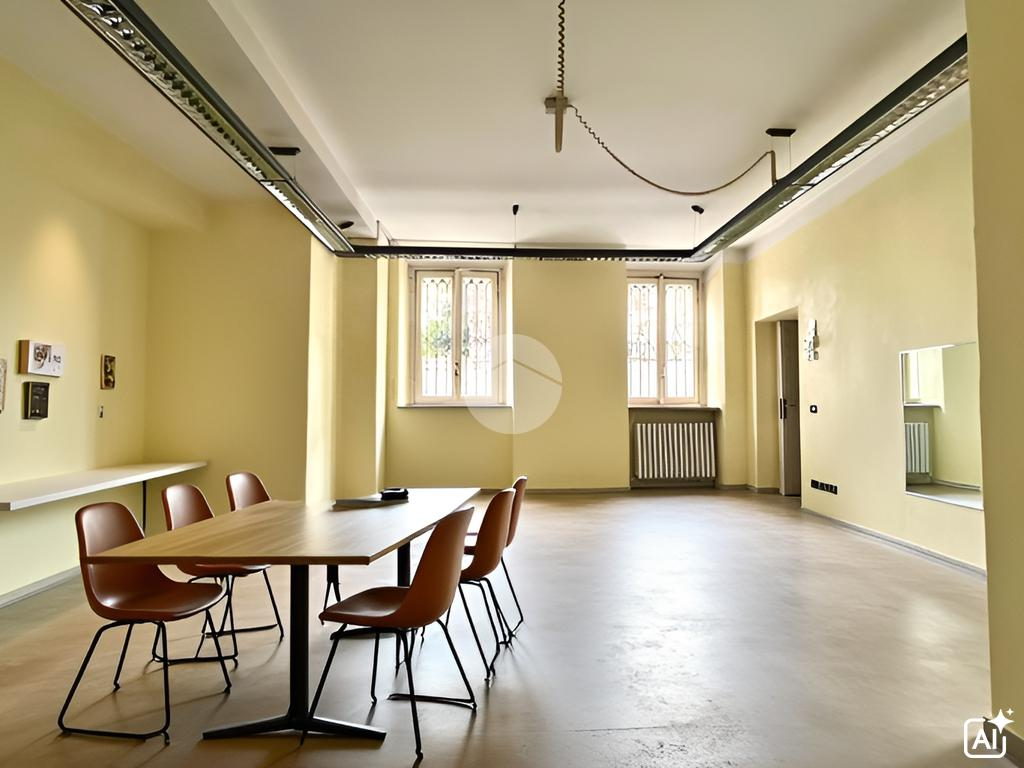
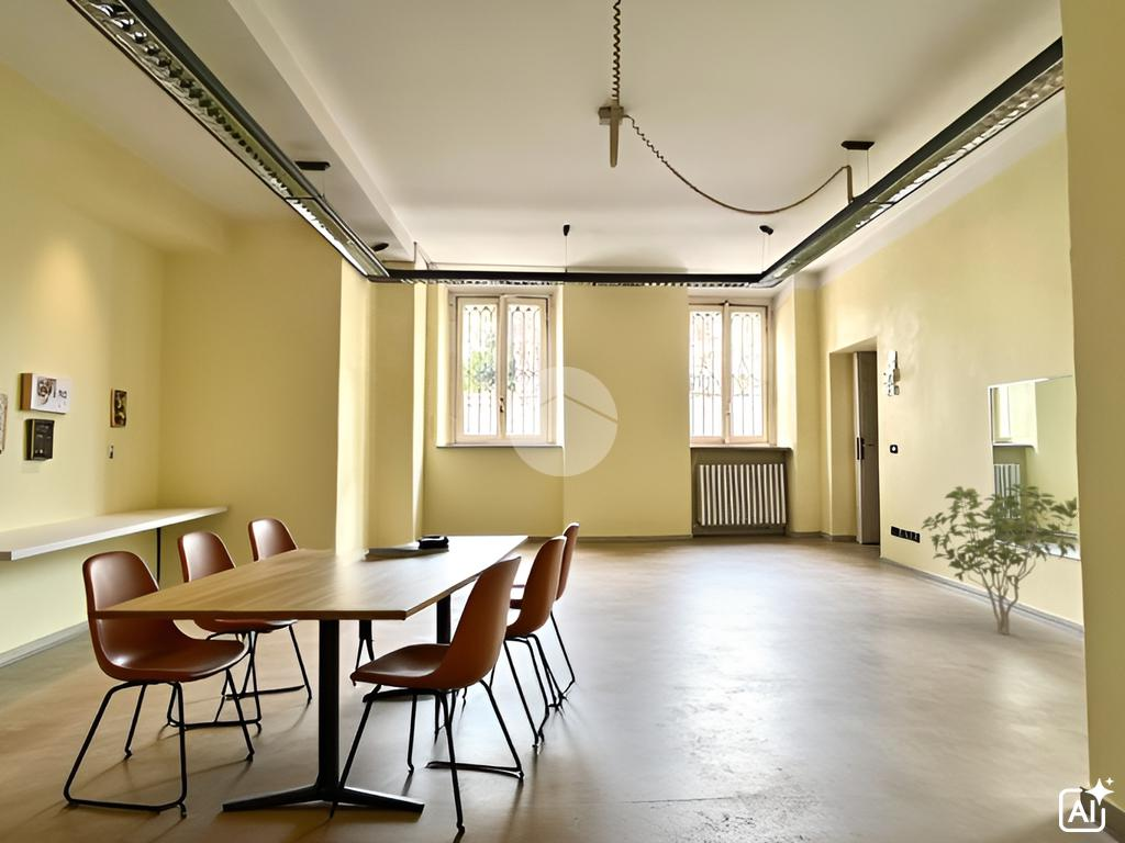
+ shrub (1005, 558)
